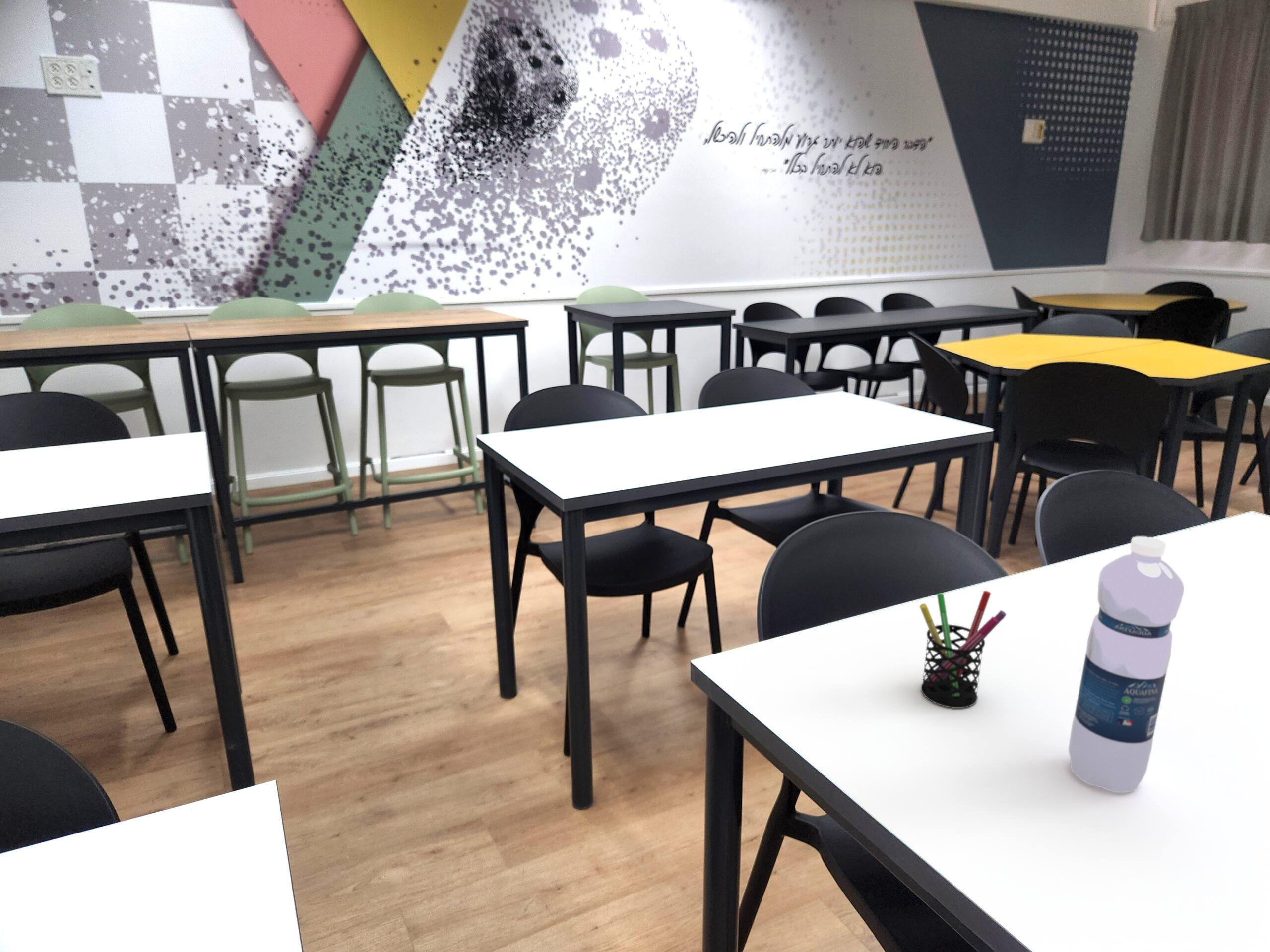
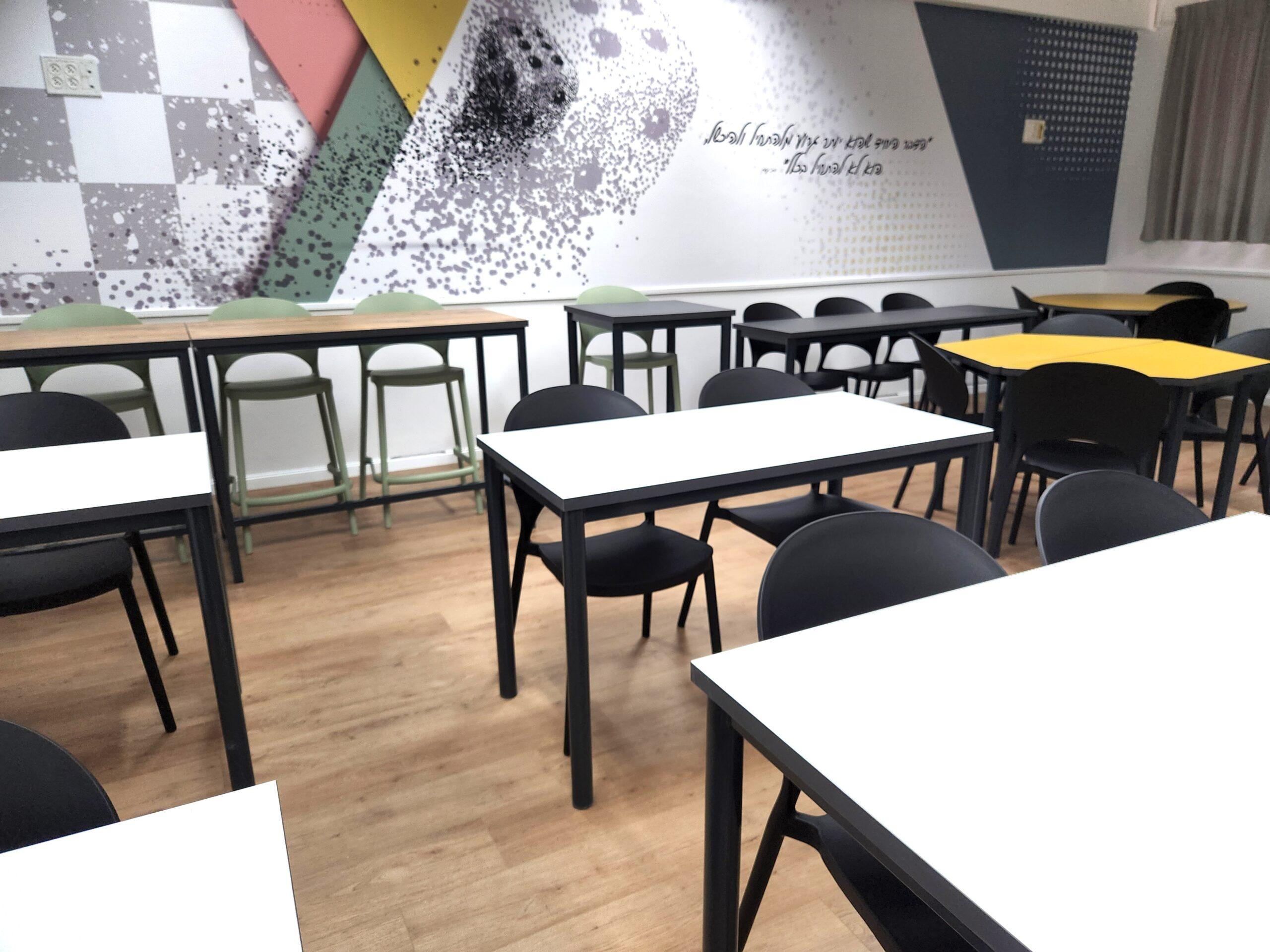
- water bottle (1125, 663)
- pen holder (954, 641)
